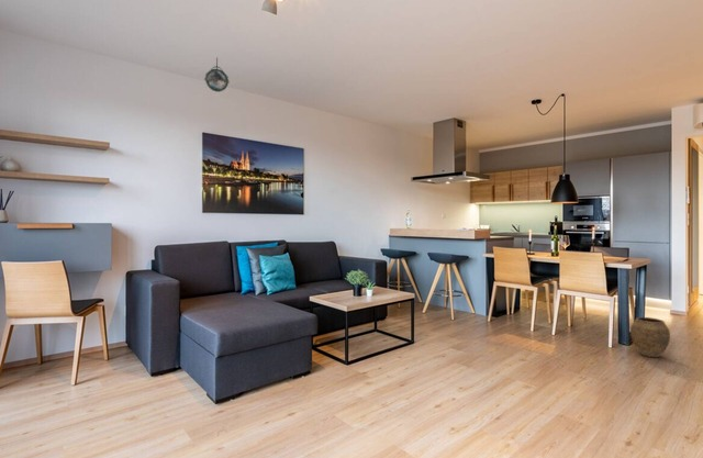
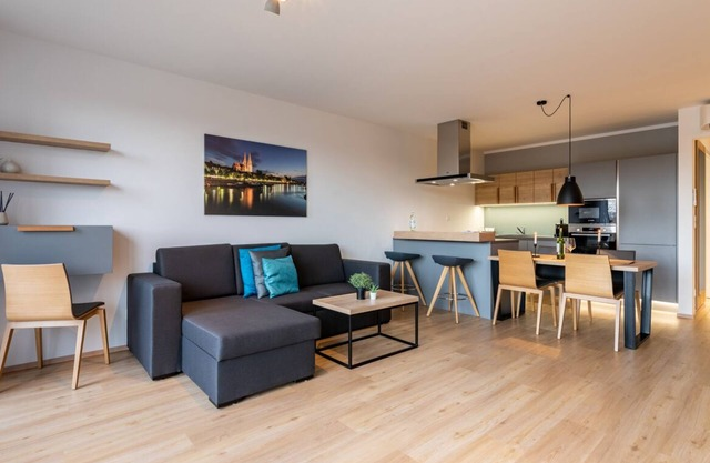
- ceiling light (216, 75)
- vase (649, 337)
